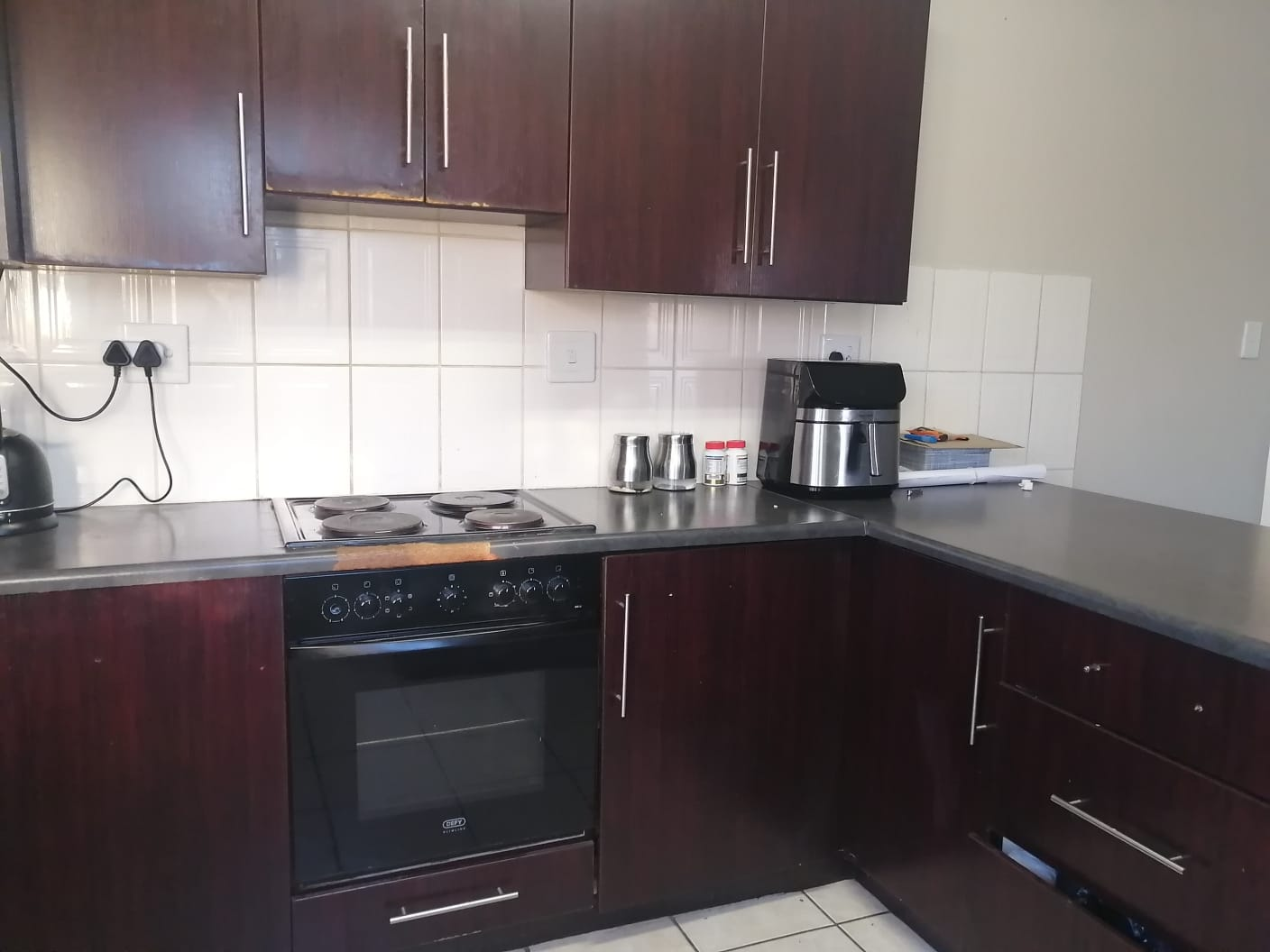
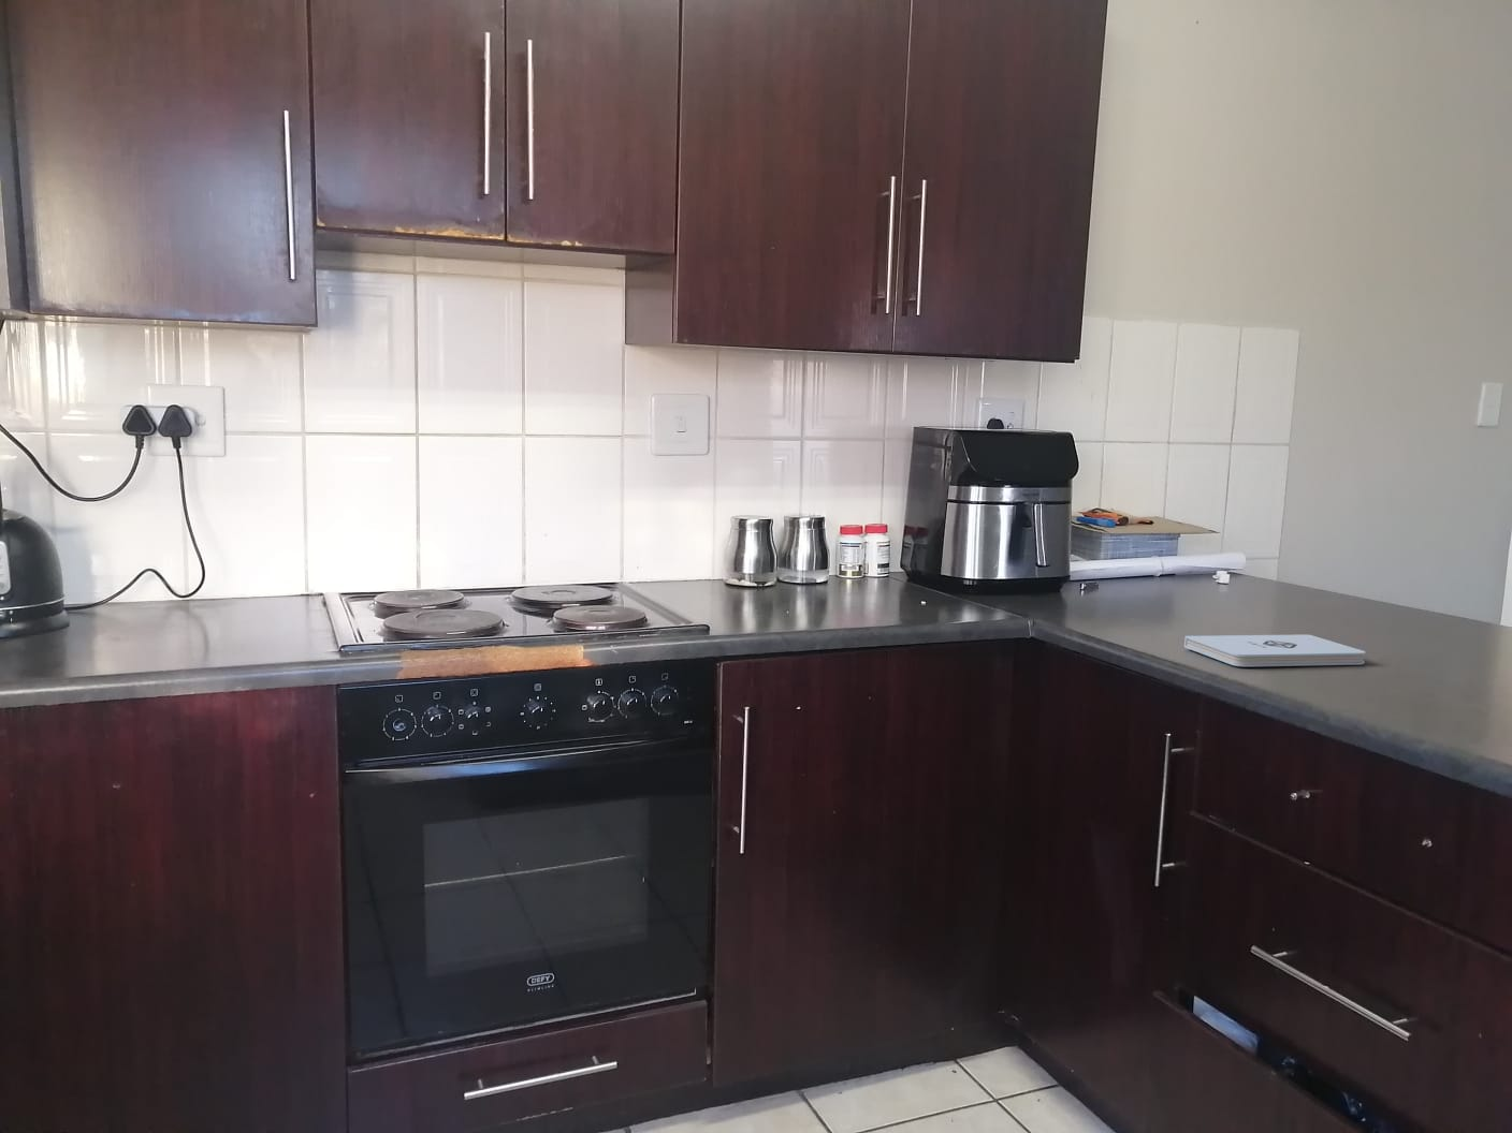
+ notepad (1275, 649)
